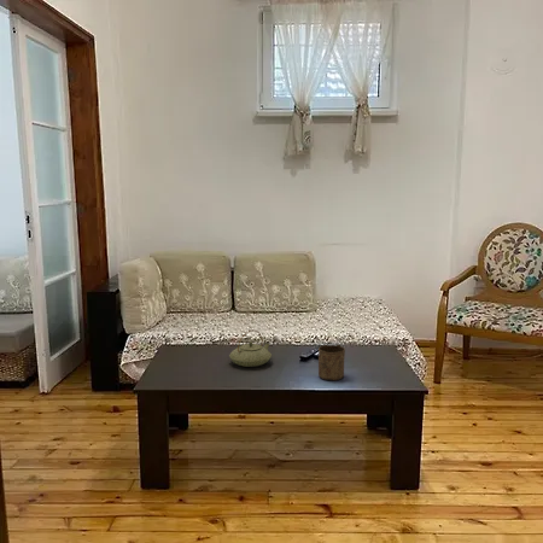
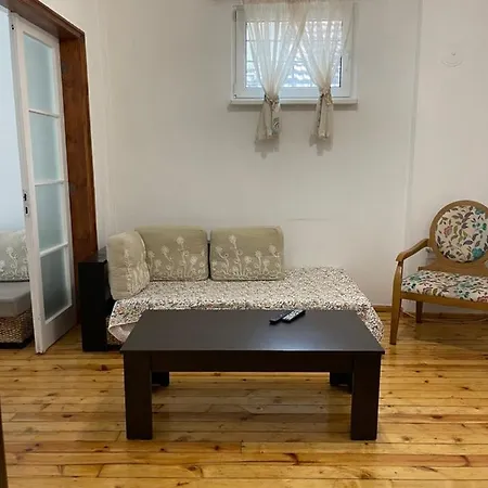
- cup (331, 362)
- teapot (252, 345)
